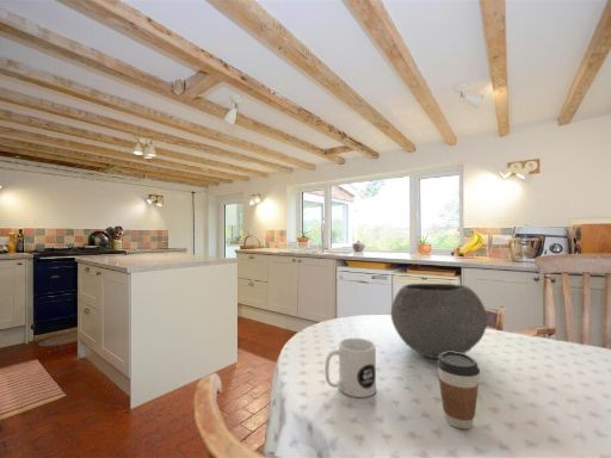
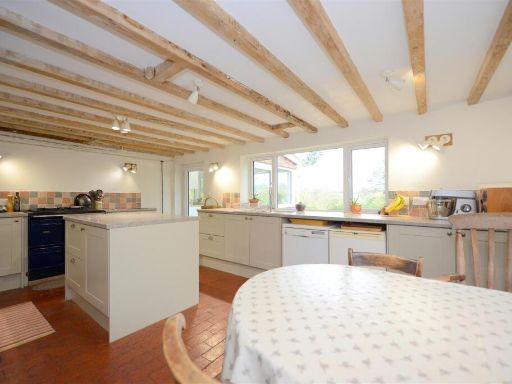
- bowl (434, 318)
- coffee cup (457, 389)
- mug (350, 366)
